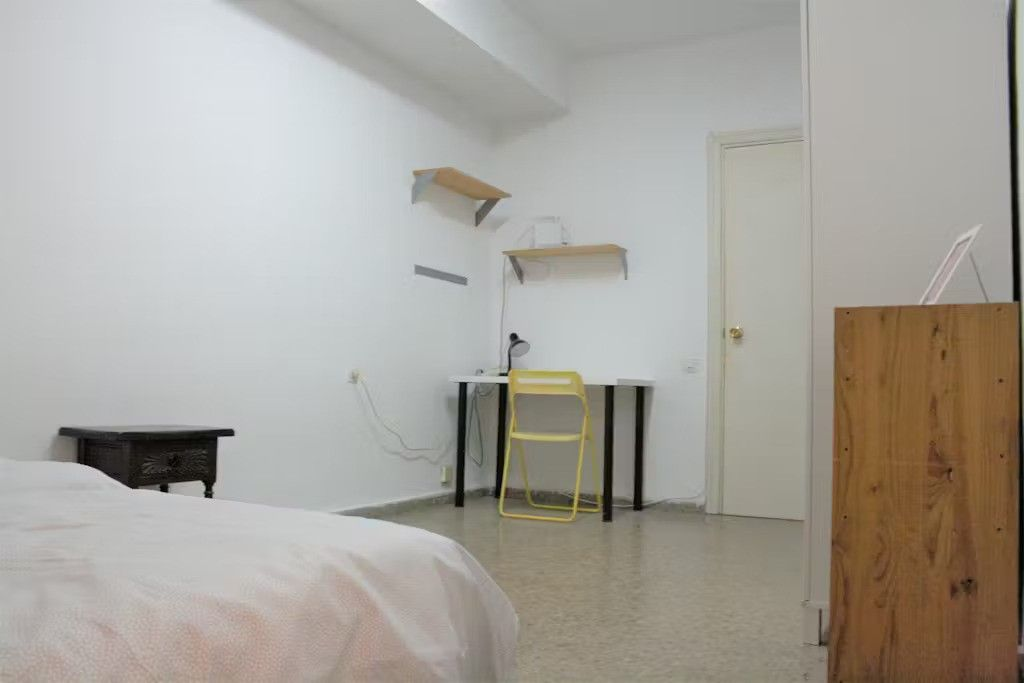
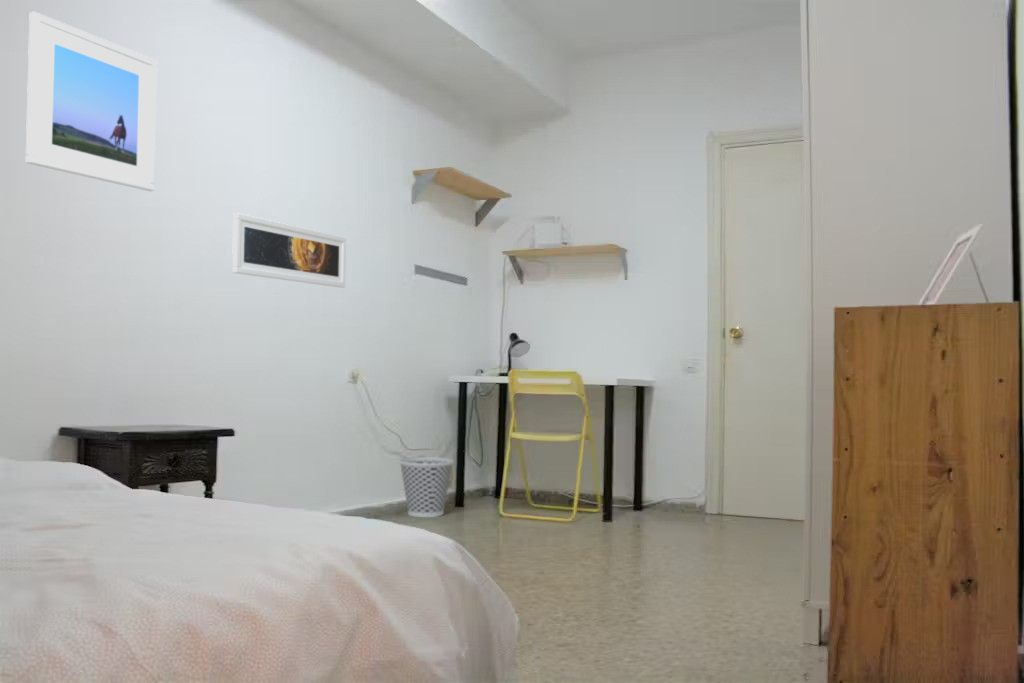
+ wastebasket (426, 487)
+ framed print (294, 253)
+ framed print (96, 108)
